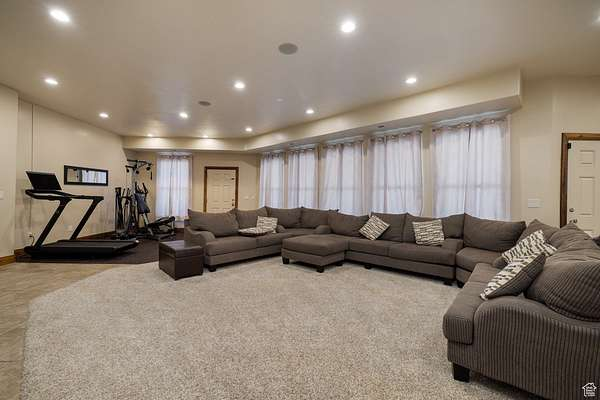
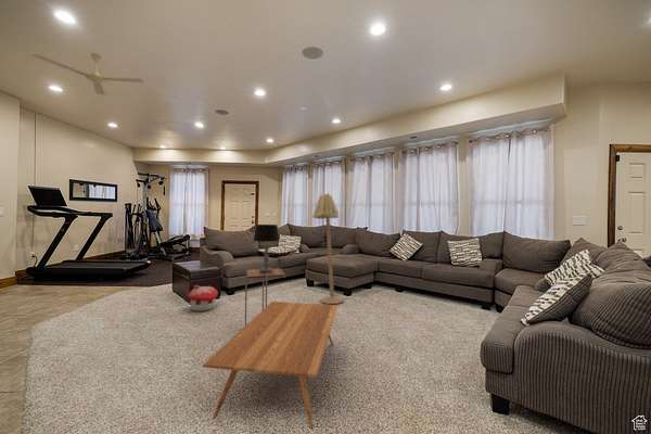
+ table lamp (266, 247)
+ ceiling fan (93, 72)
+ floor lamp (328, 246)
+ side table (263, 298)
+ toy house (203, 296)
+ coffee table (286, 349)
